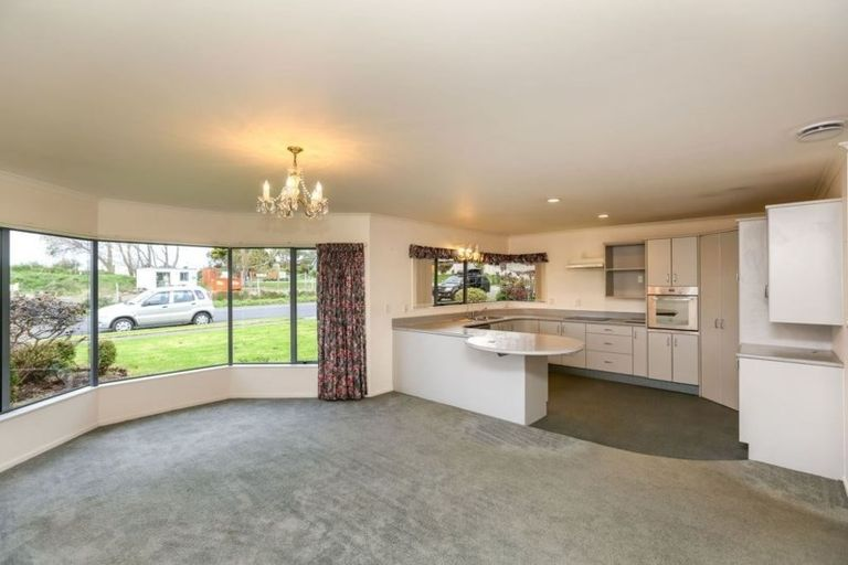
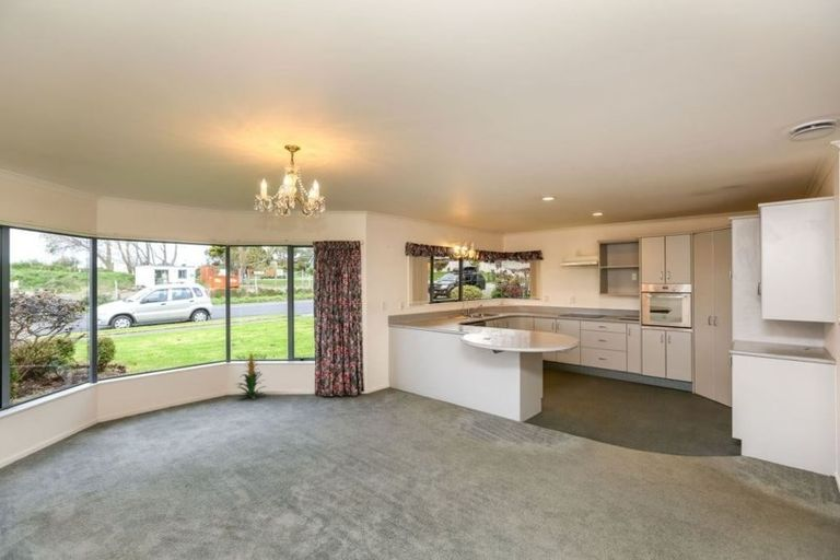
+ indoor plant (252, 373)
